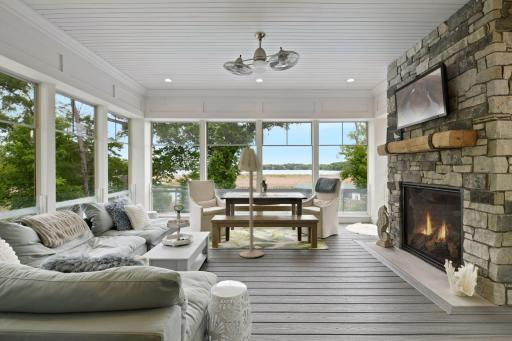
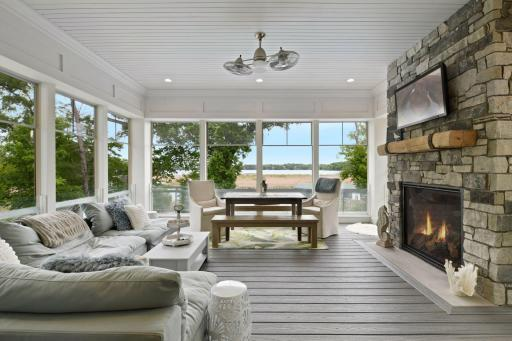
- floor lamp (250, 199)
